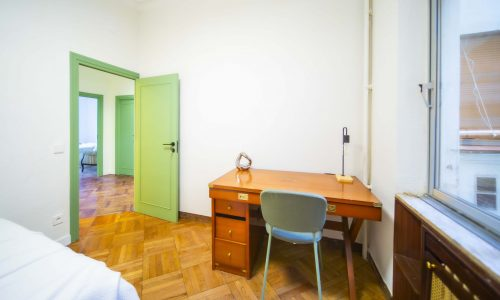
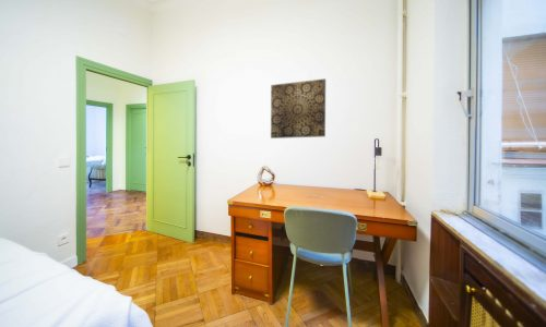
+ wall art (297, 109)
